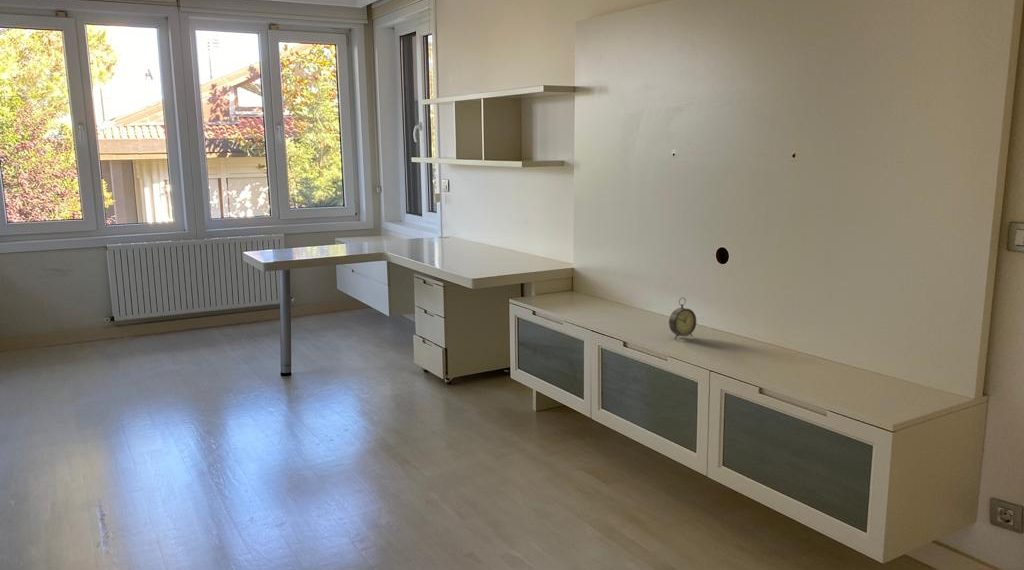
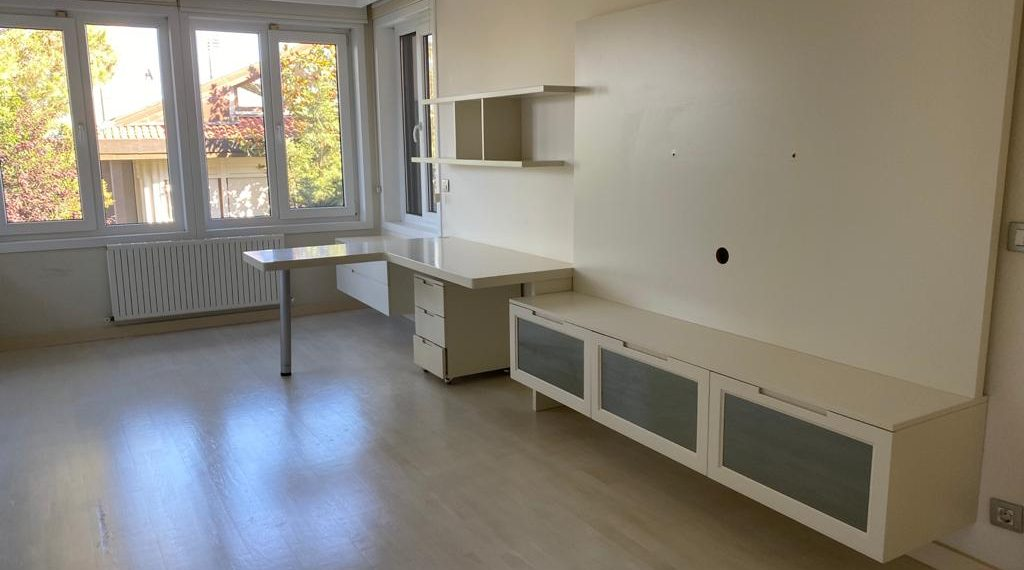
- alarm clock (682, 317)
